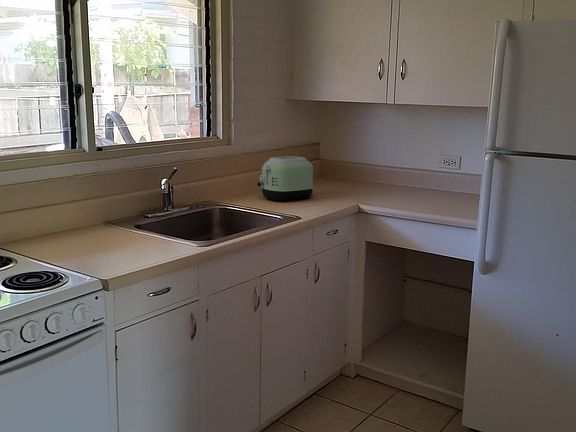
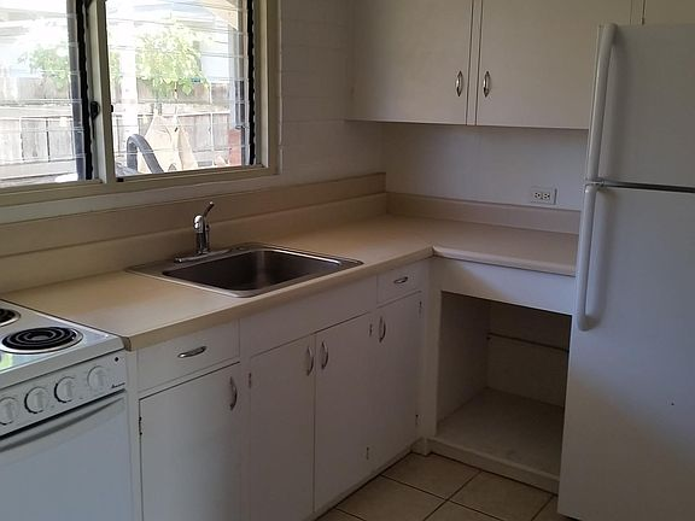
- toaster (285, 178)
